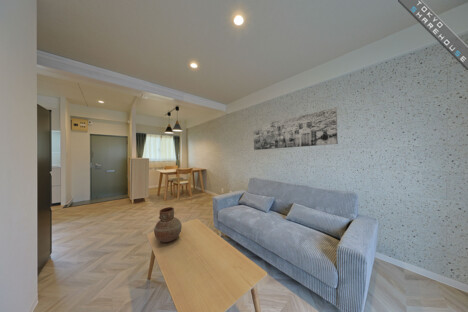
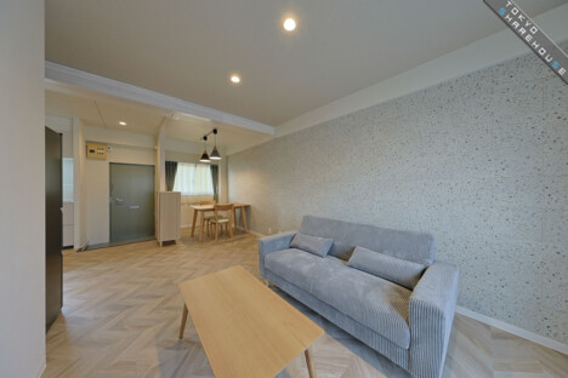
- wall art (286, 133)
- vase (168, 223)
